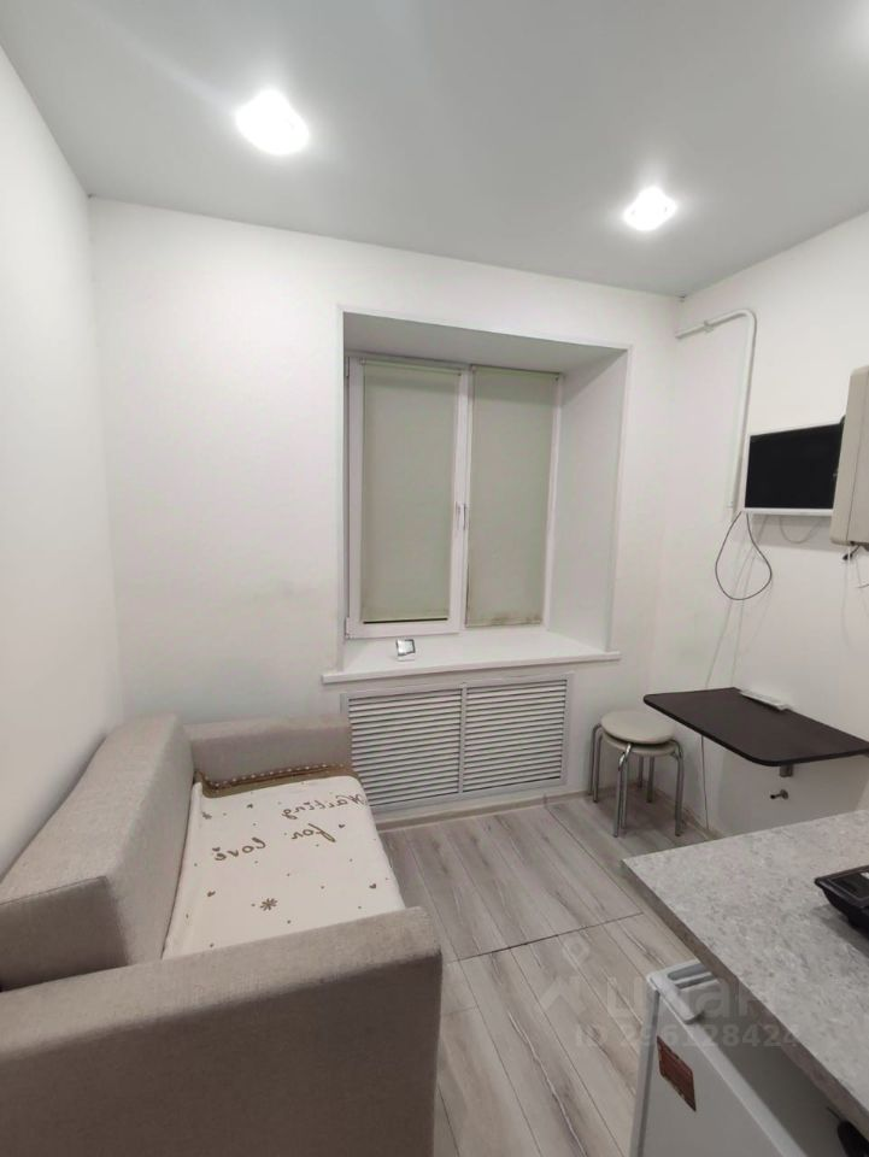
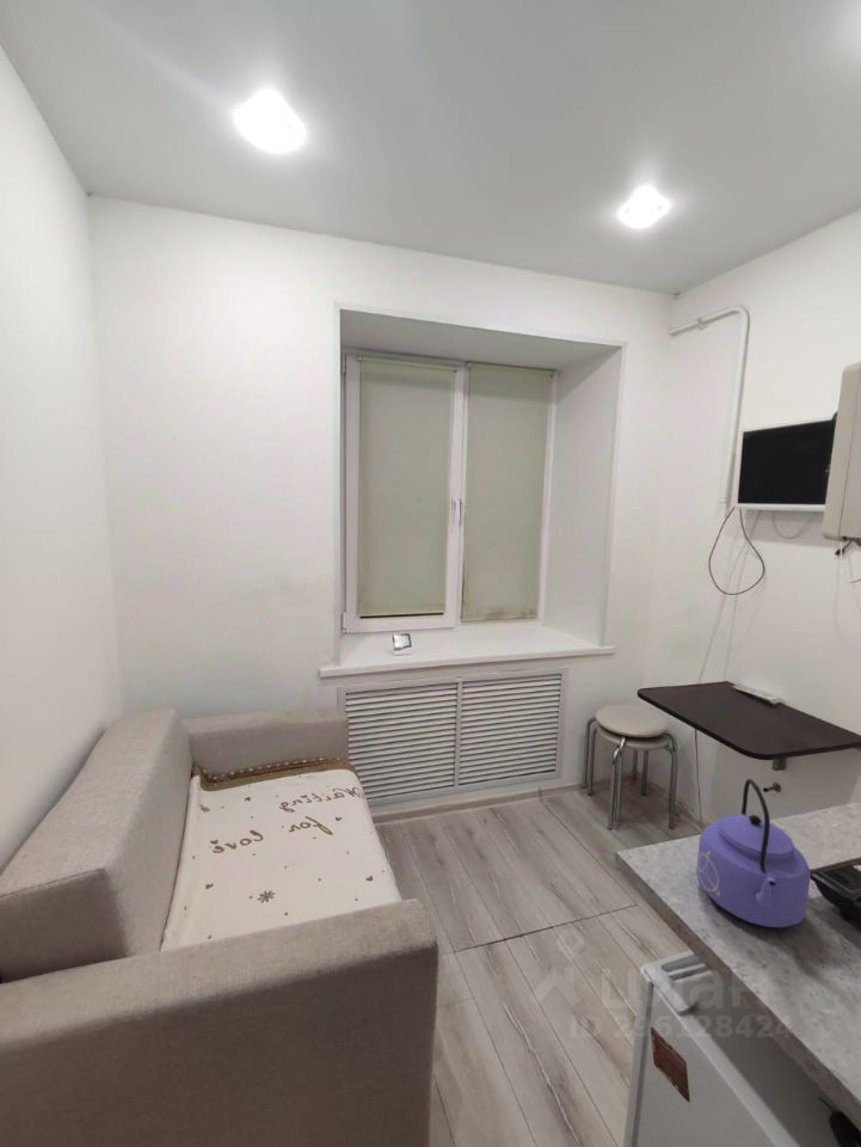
+ kettle (755, 853)
